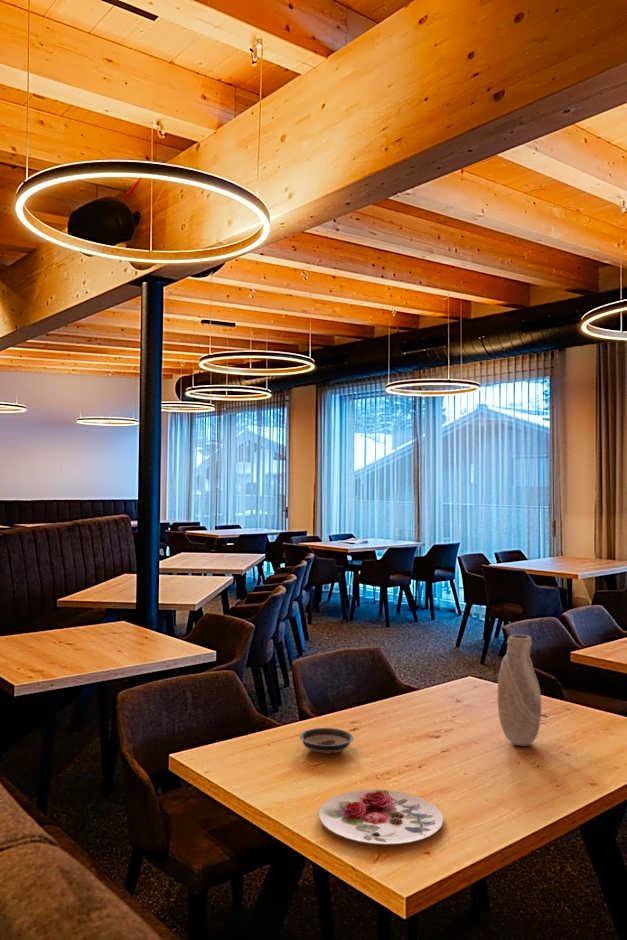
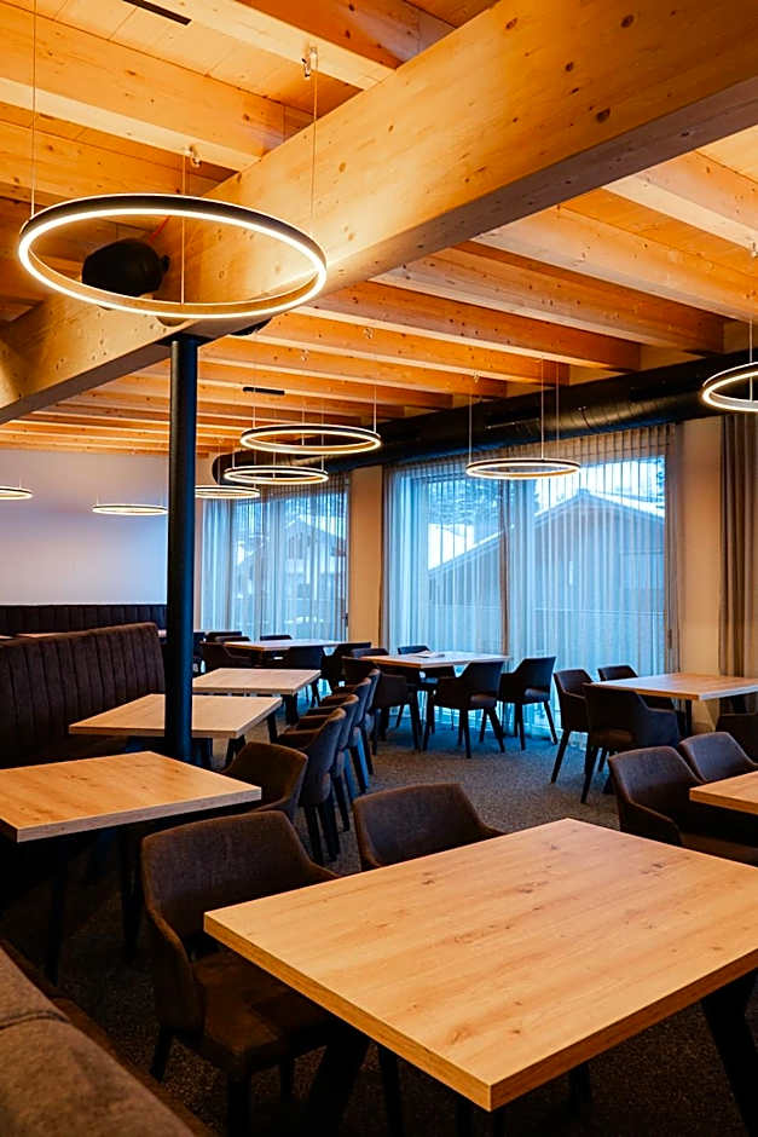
- saucer (326, 742)
- vase (519, 689)
- plate (380, 813)
